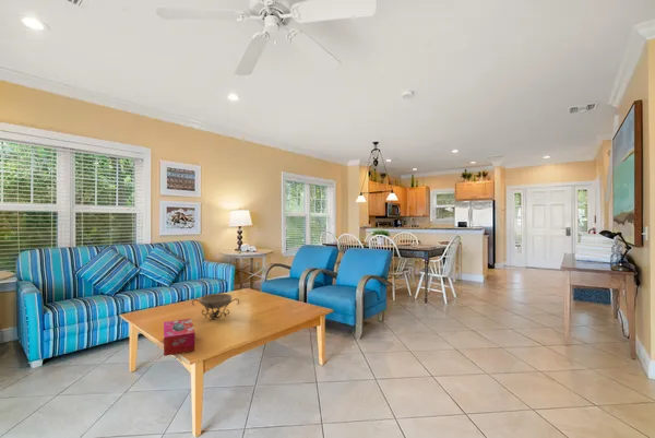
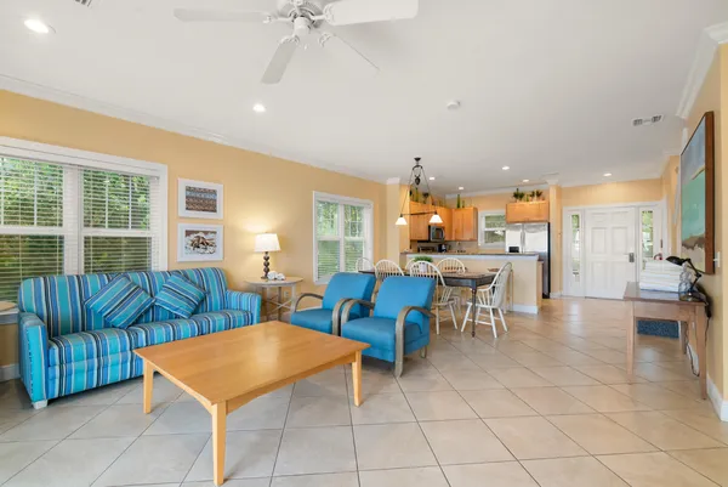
- tissue box (178, 335)
- decorative bowl (215, 307)
